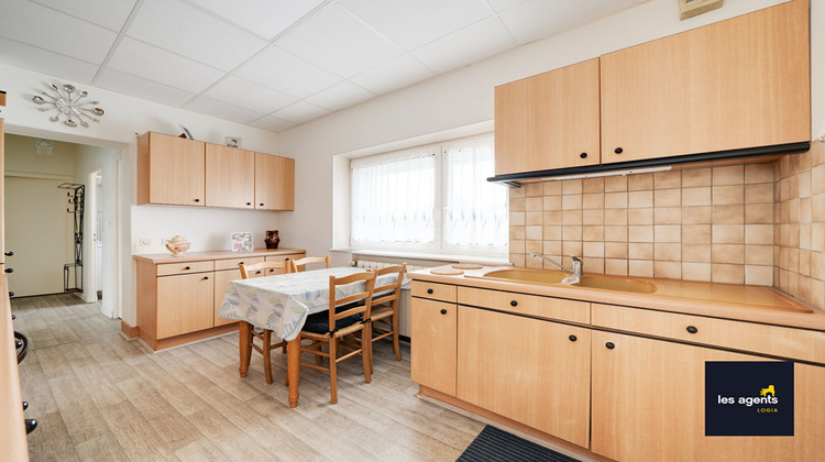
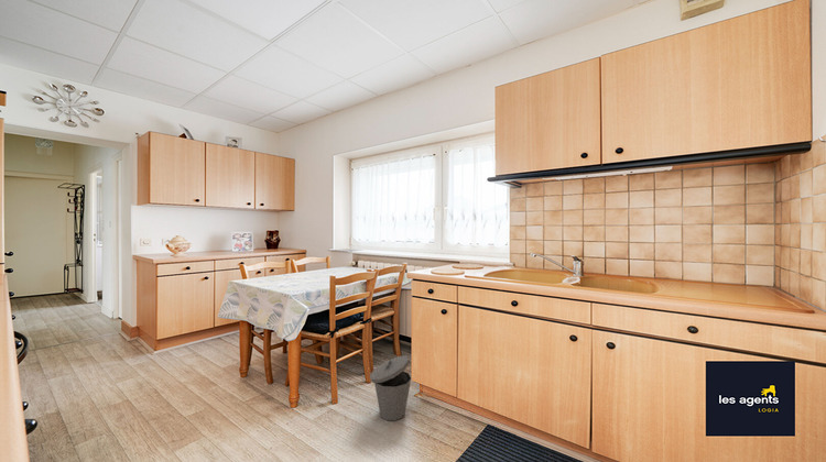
+ trash can (390, 385)
